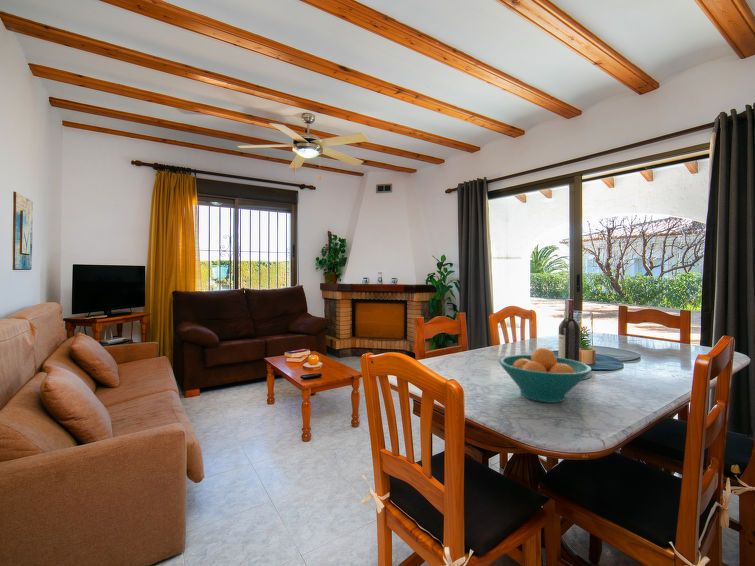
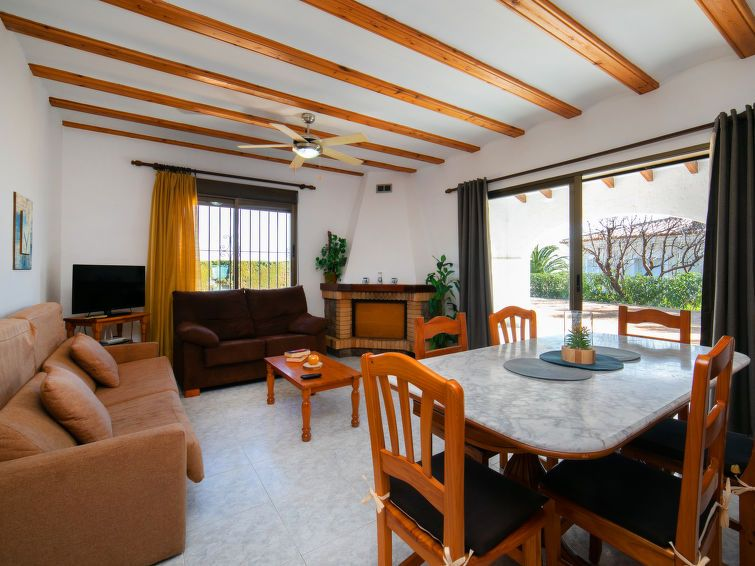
- fruit bowl (542, 372)
- wine bottle (568, 336)
